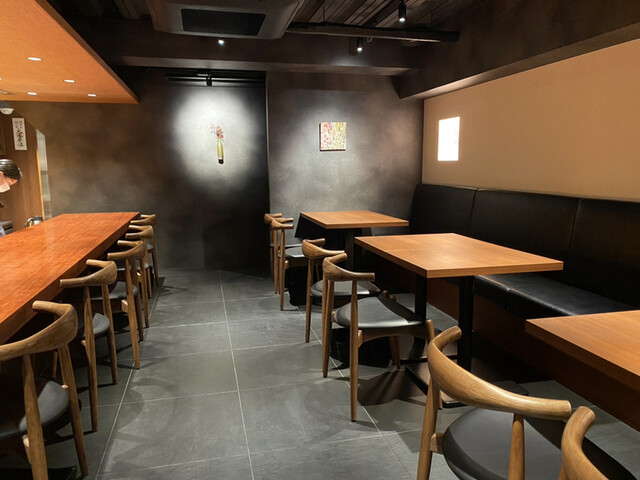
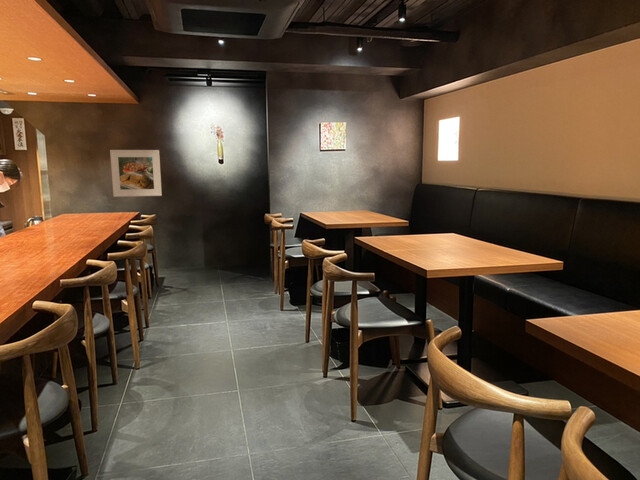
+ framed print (136, 173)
